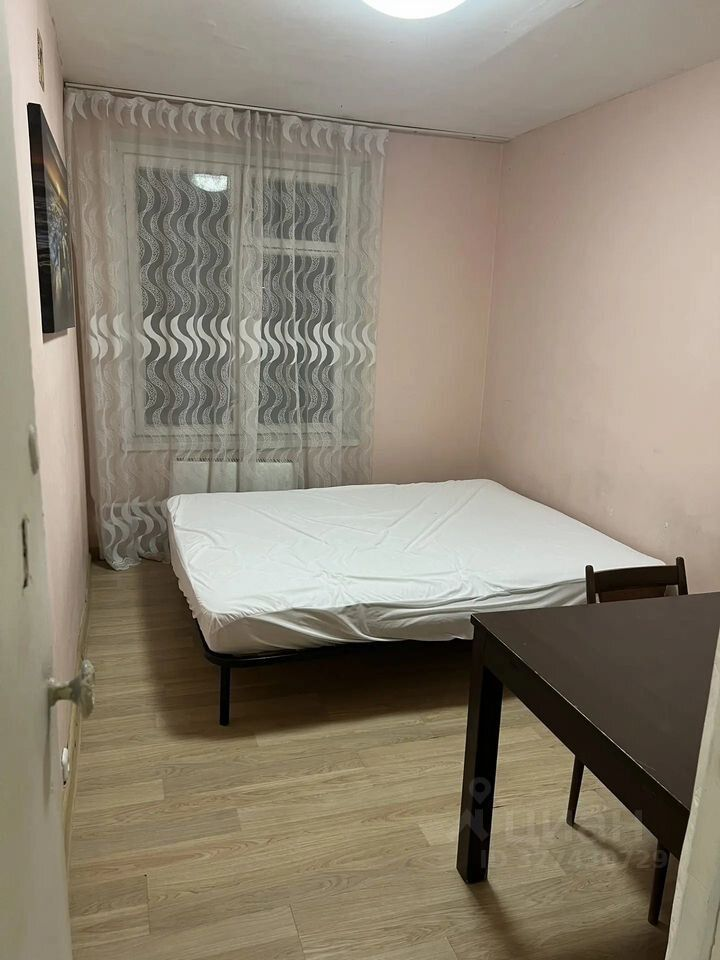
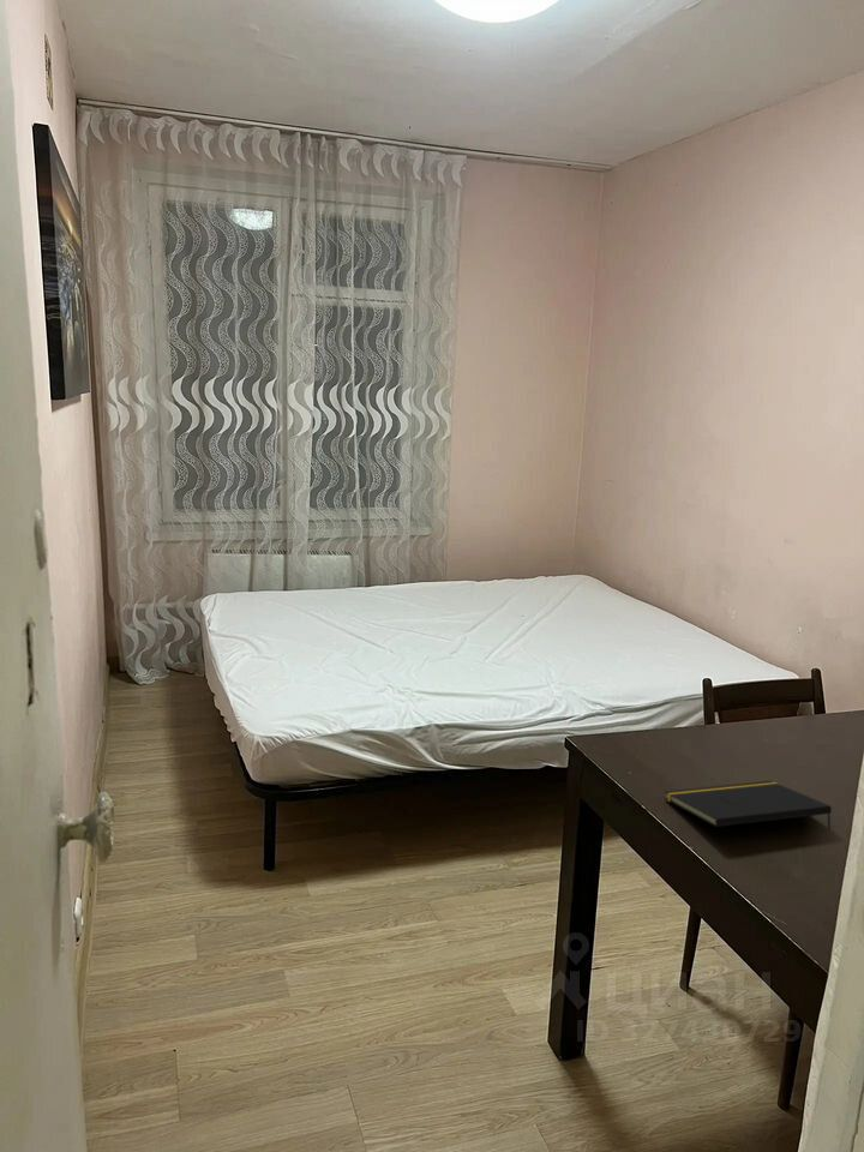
+ notepad (744, 802)
